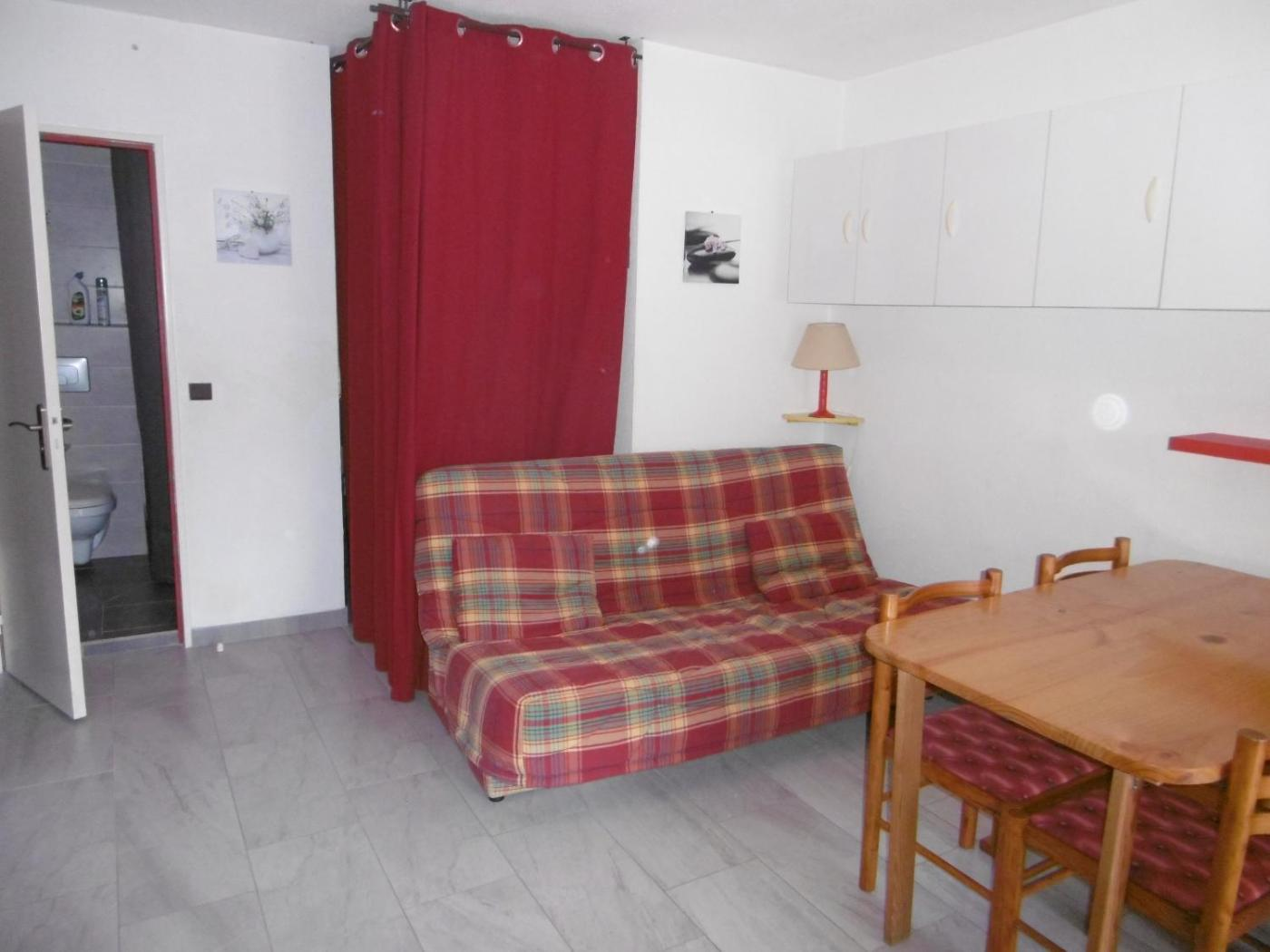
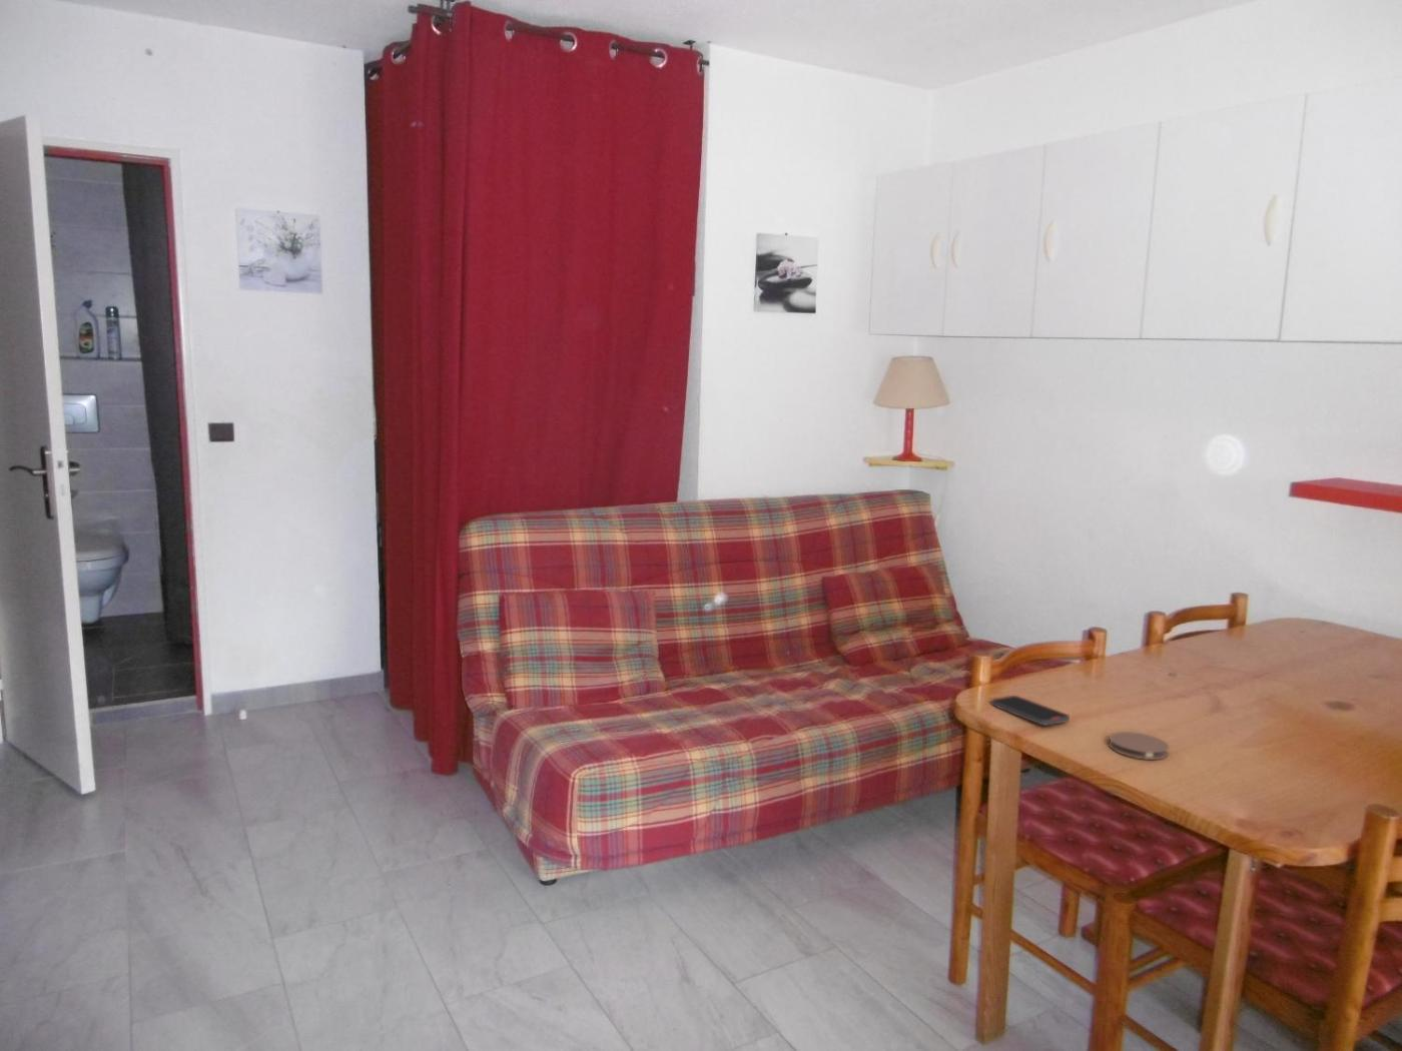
+ coaster (1138, 745)
+ smartphone (1029, 710)
